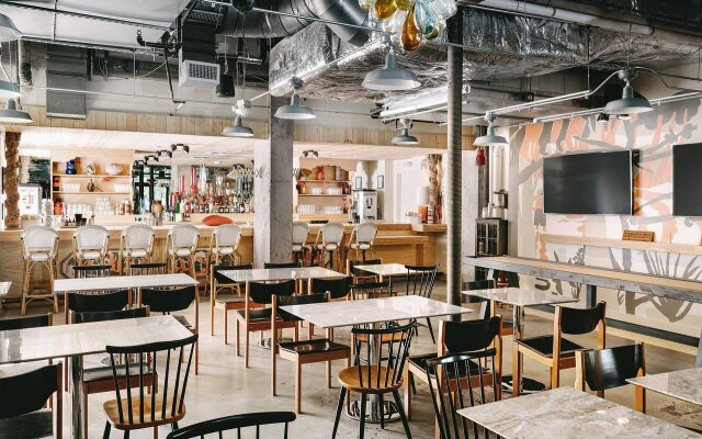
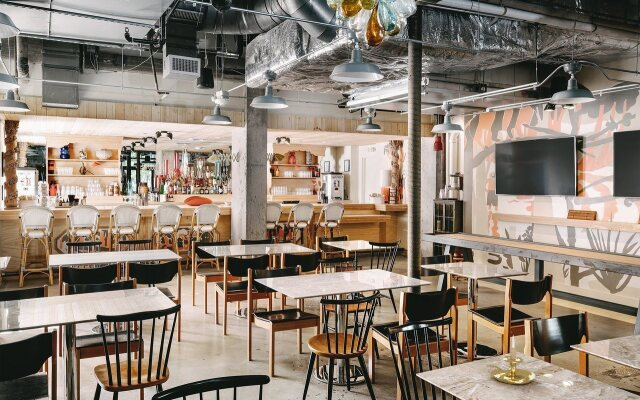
+ candle holder (509, 357)
